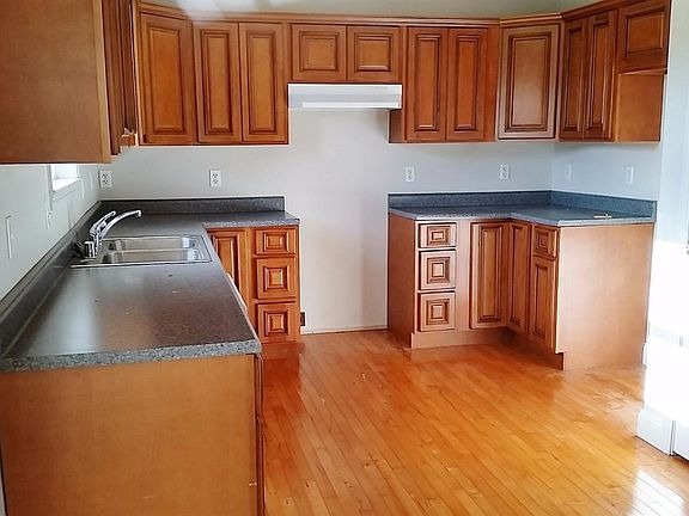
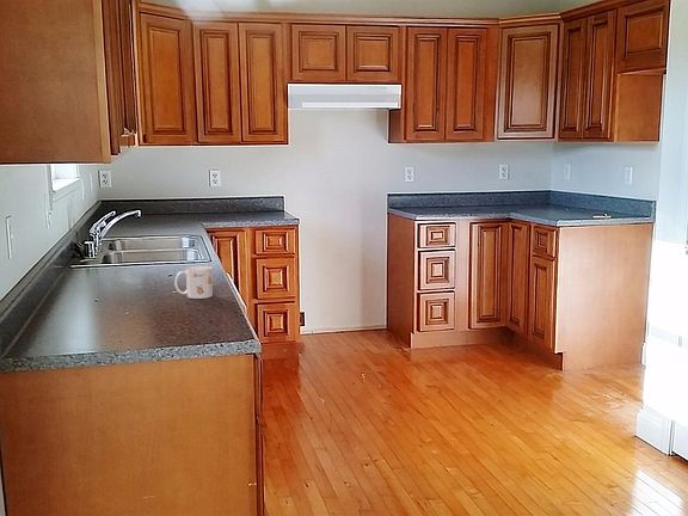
+ mug (194, 282)
